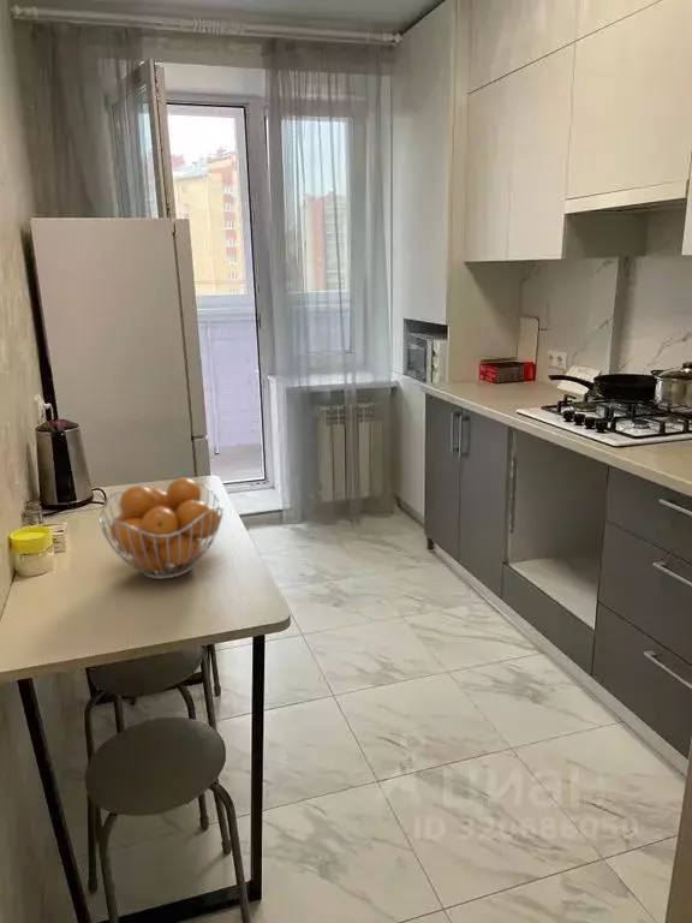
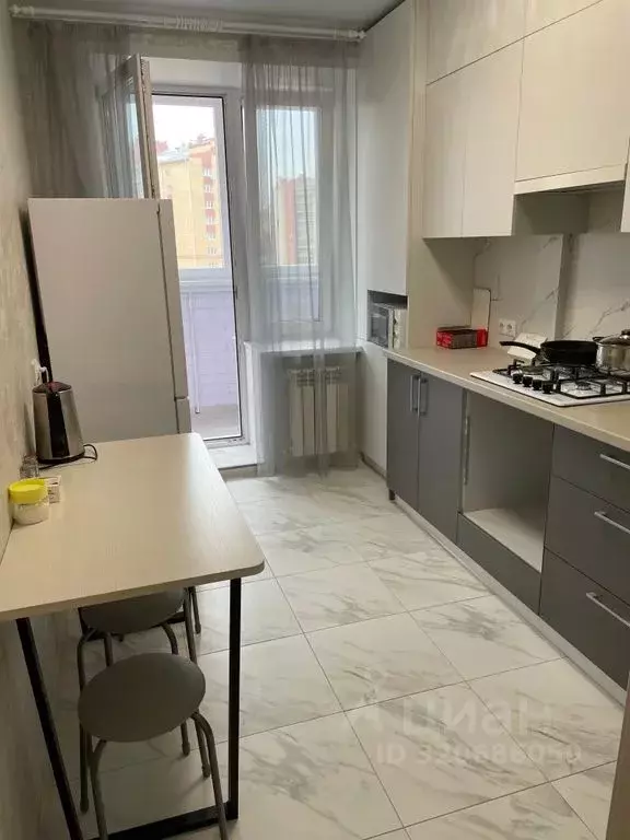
- fruit basket (163, 526)
